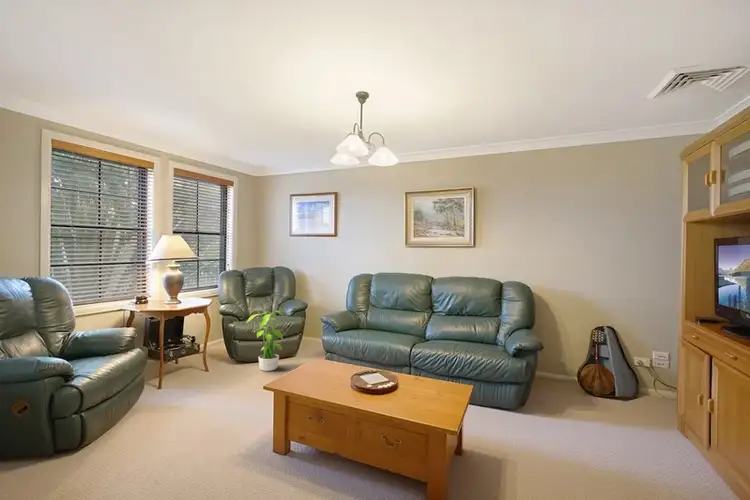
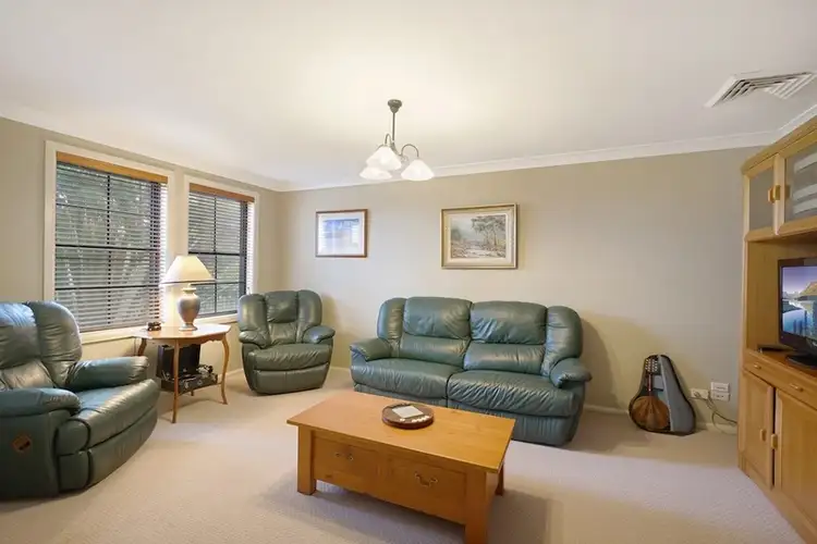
- potted plant (266, 339)
